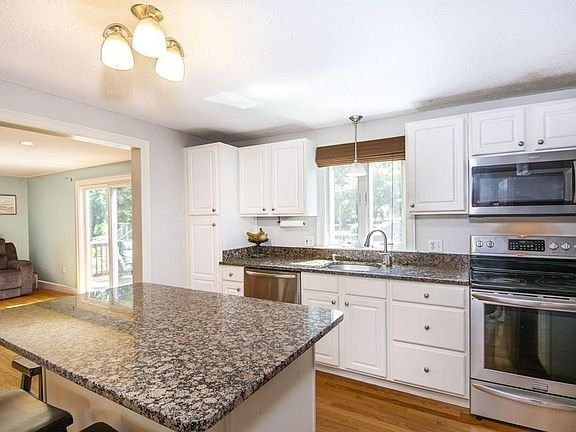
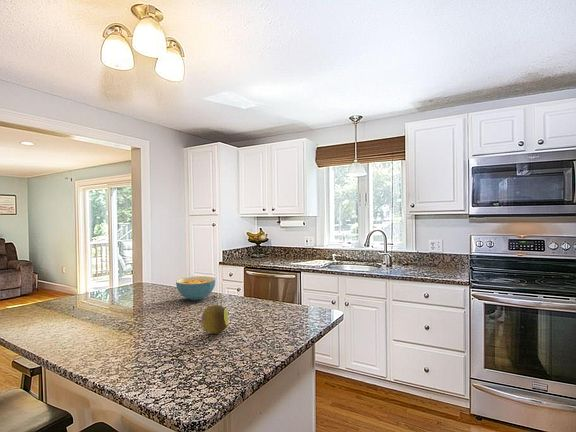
+ cereal bowl (196, 289)
+ fruit (215, 319)
